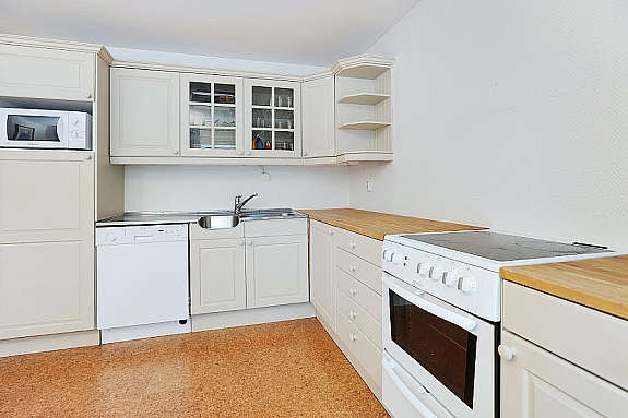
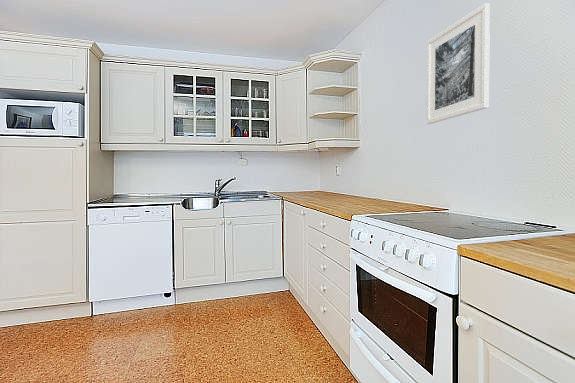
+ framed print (454, 70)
